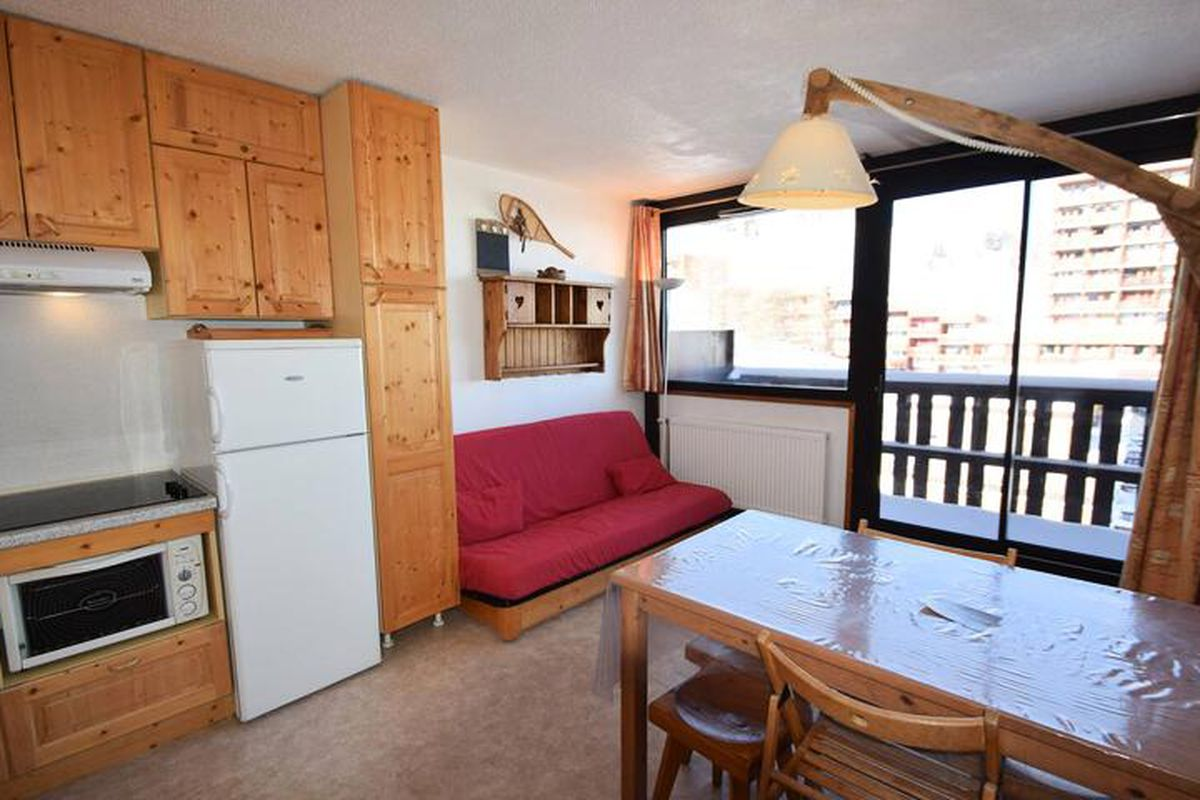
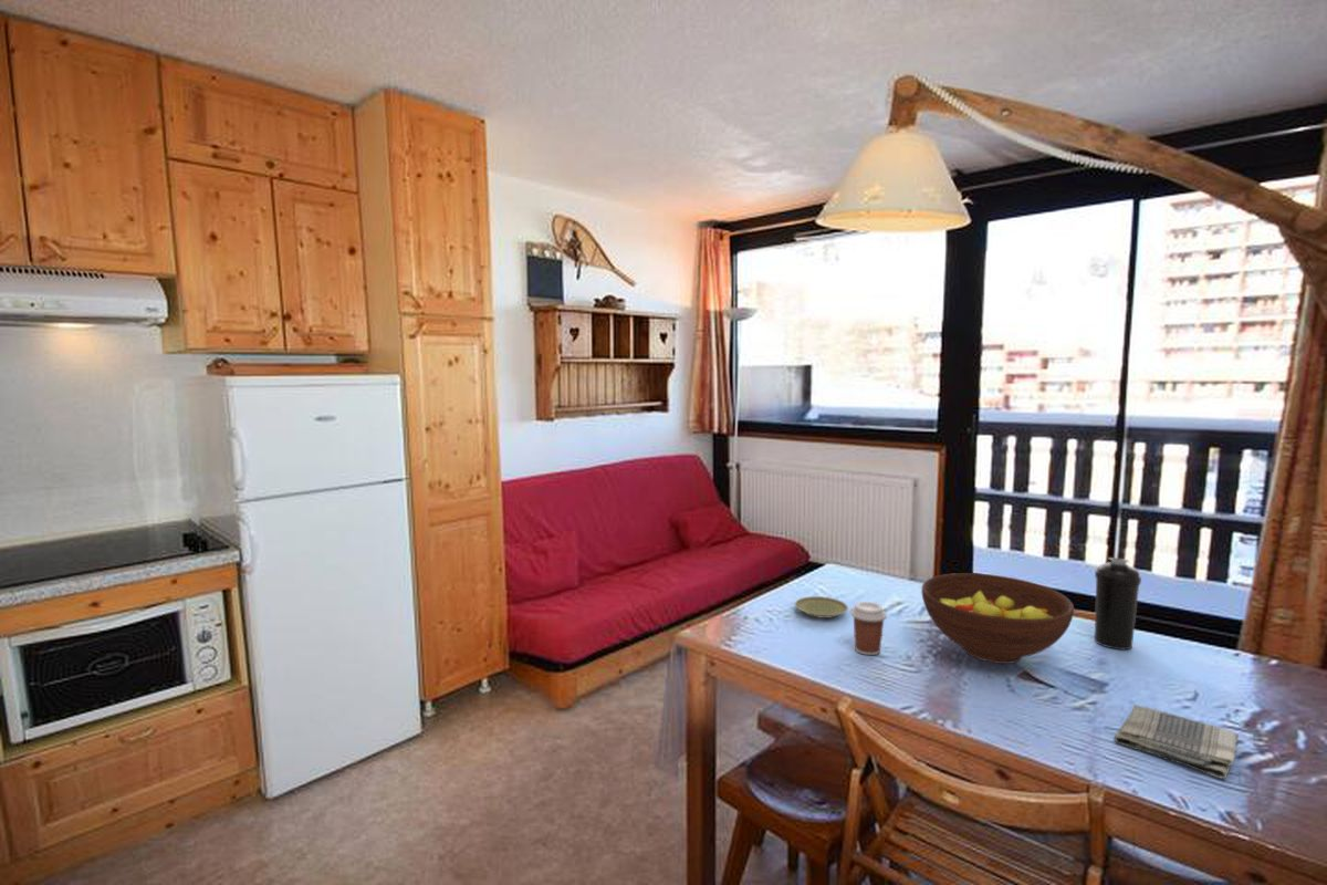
+ coffee cup (868, 627)
+ dish towel (1177, 736)
+ water bottle (1116, 602)
+ plate (821, 608)
+ fruit bowl (992, 624)
